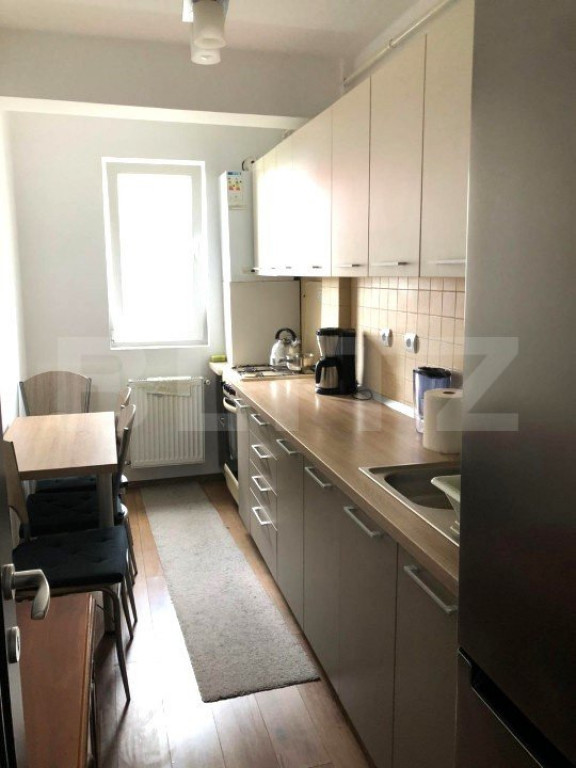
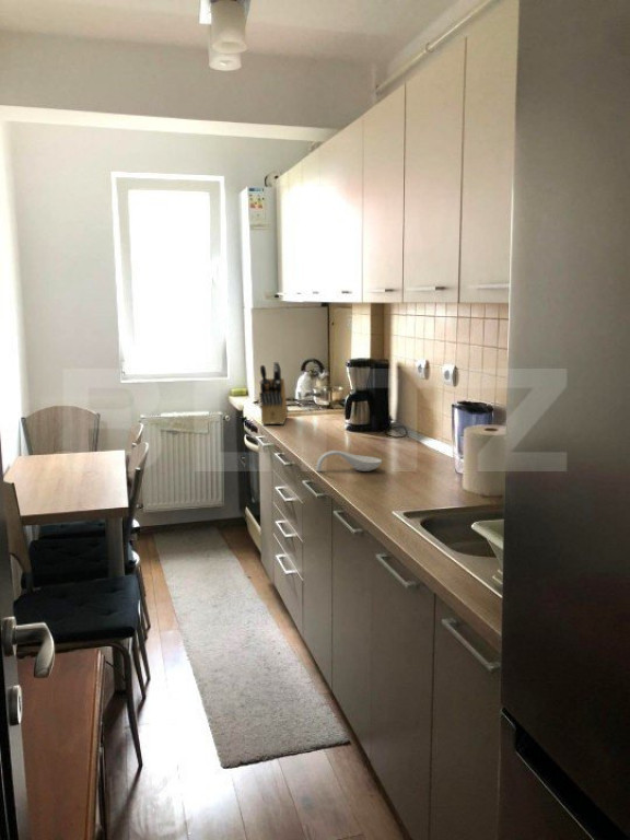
+ spoon rest (349, 459)
+ knife block (273, 390)
